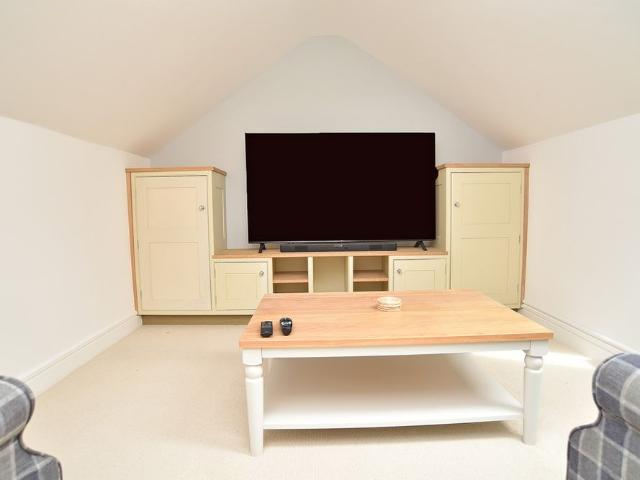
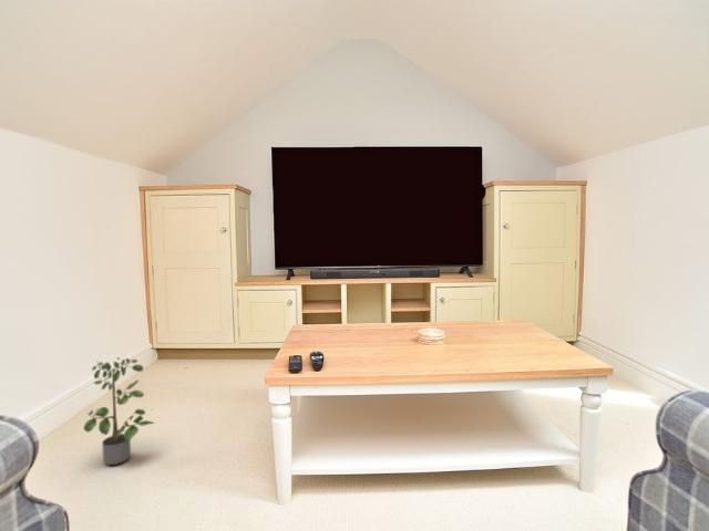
+ potted plant (122, 404)
